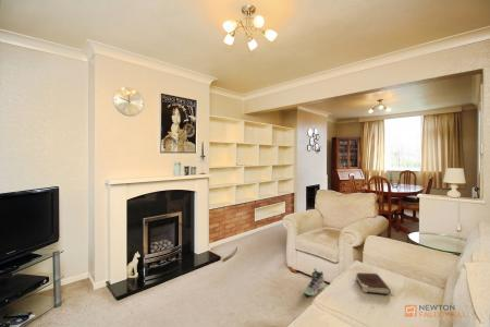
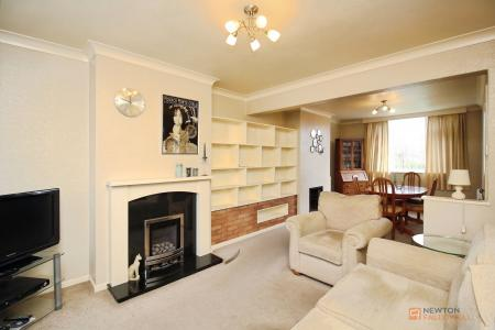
- book (371, 282)
- sneaker (314, 279)
